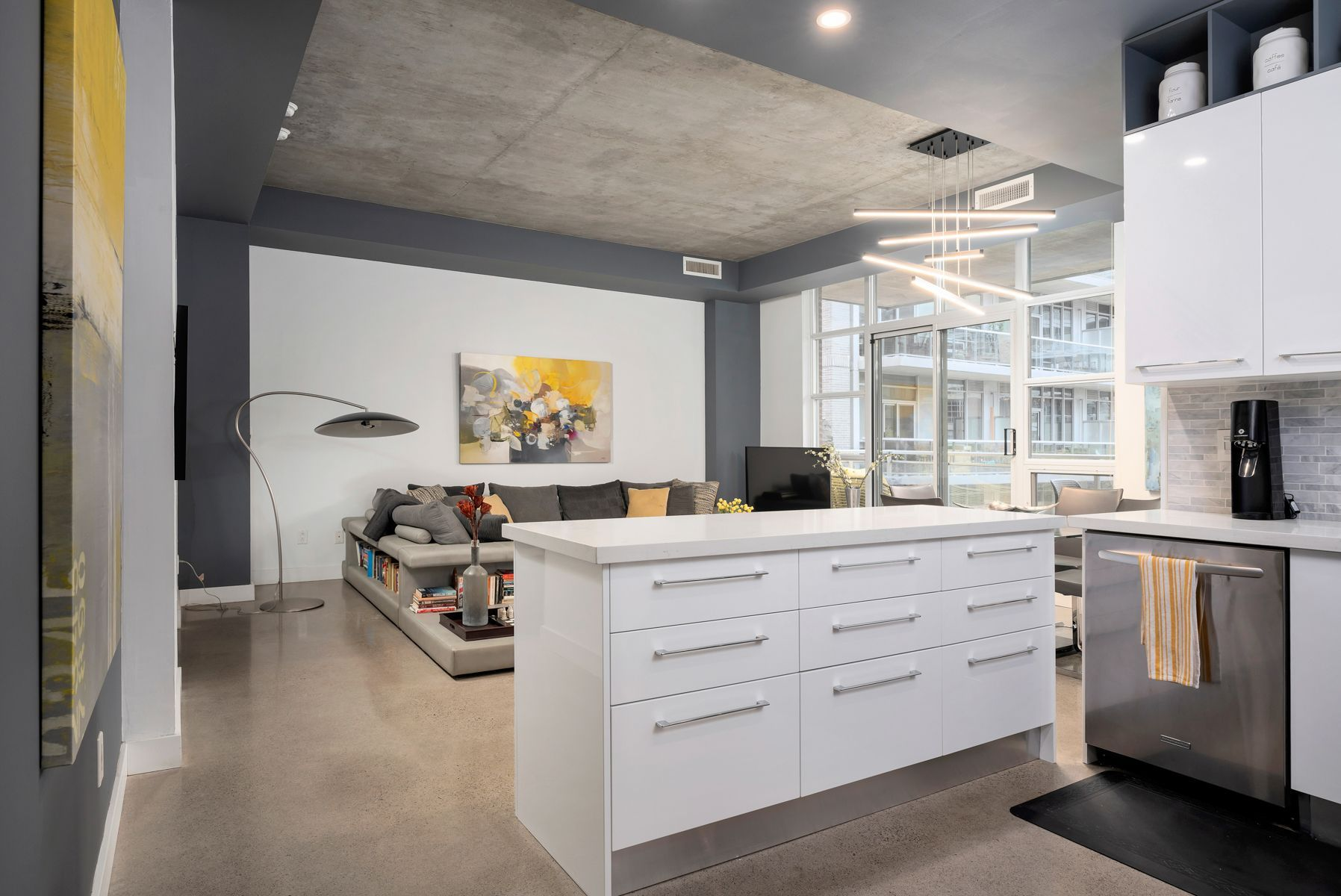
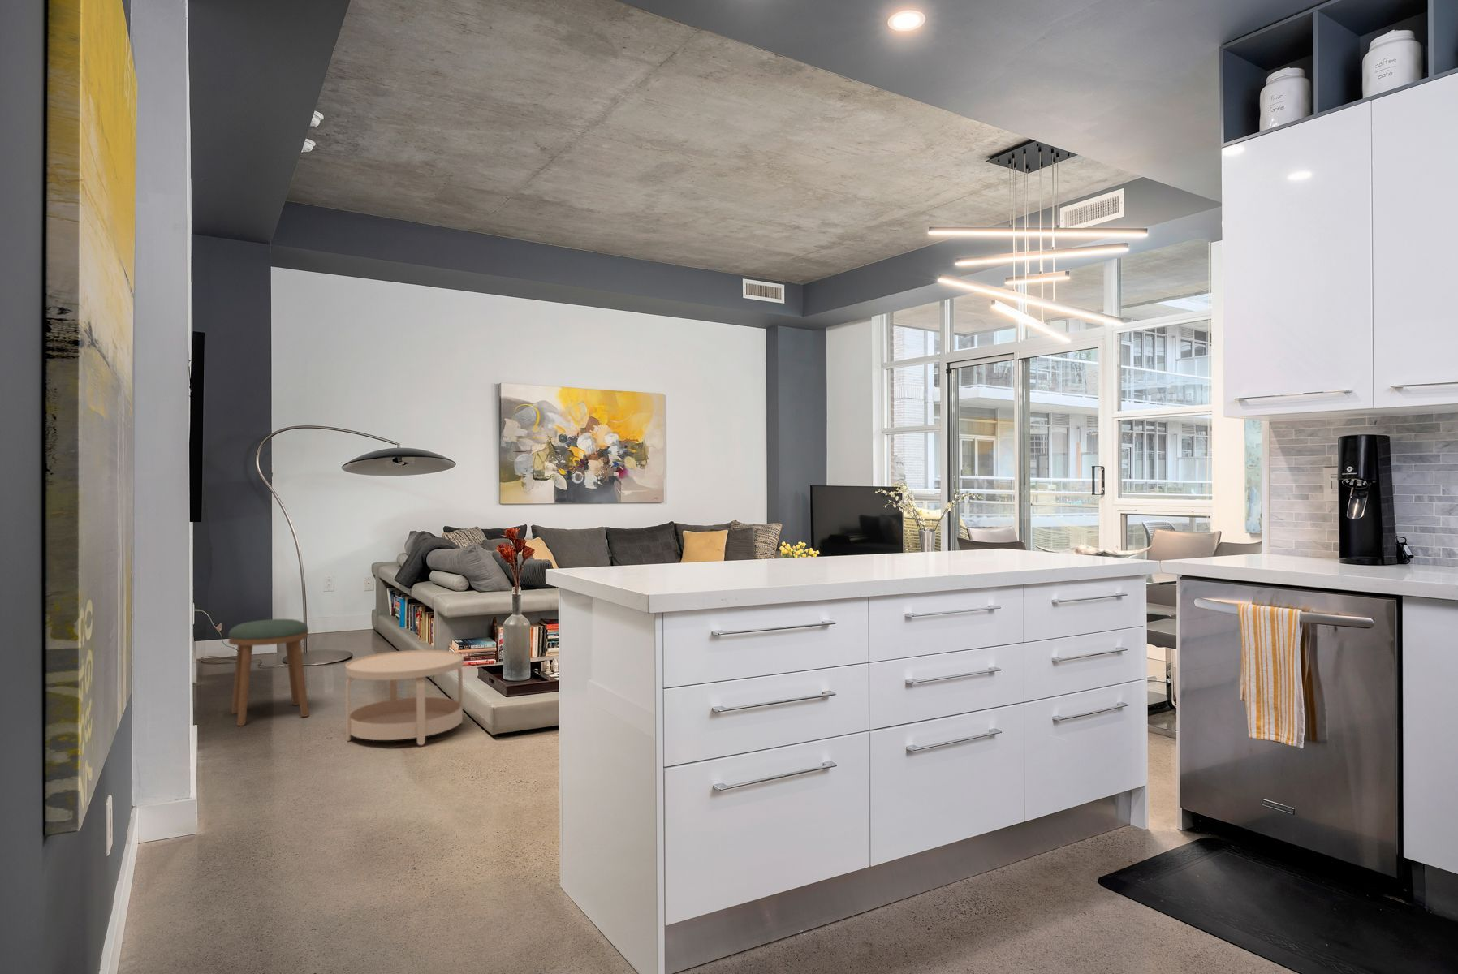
+ stool (287, 663)
+ side table (406, 698)
